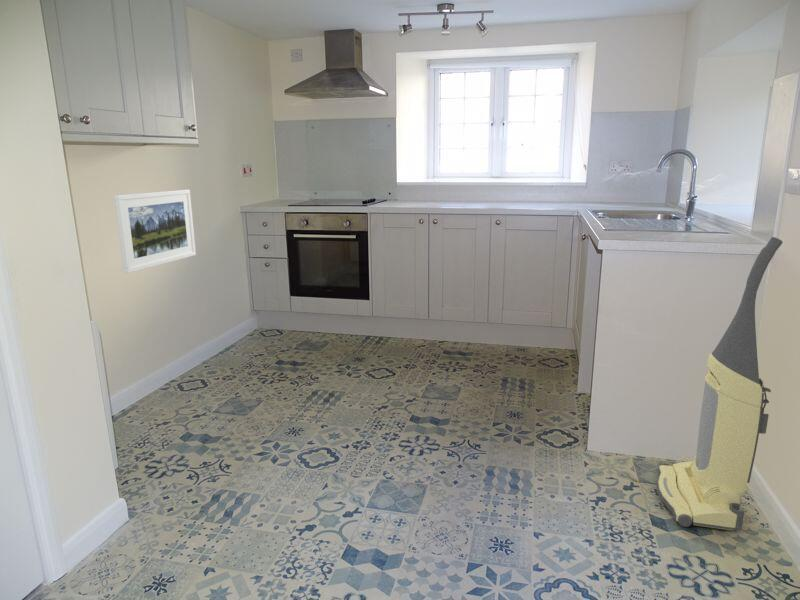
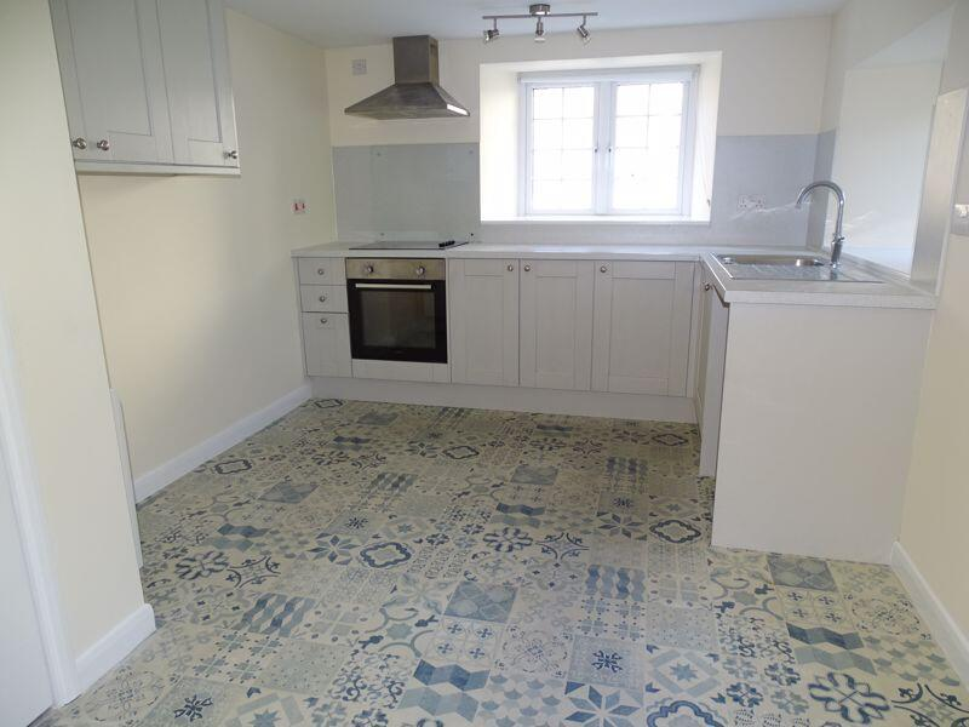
- vacuum cleaner (719, 377)
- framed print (159, 228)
